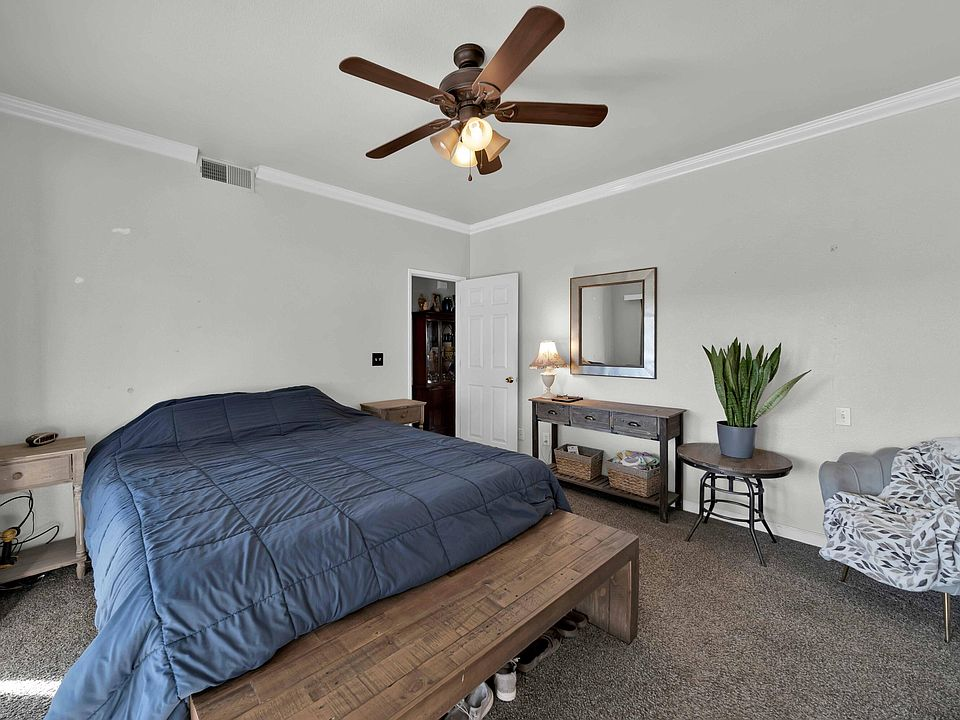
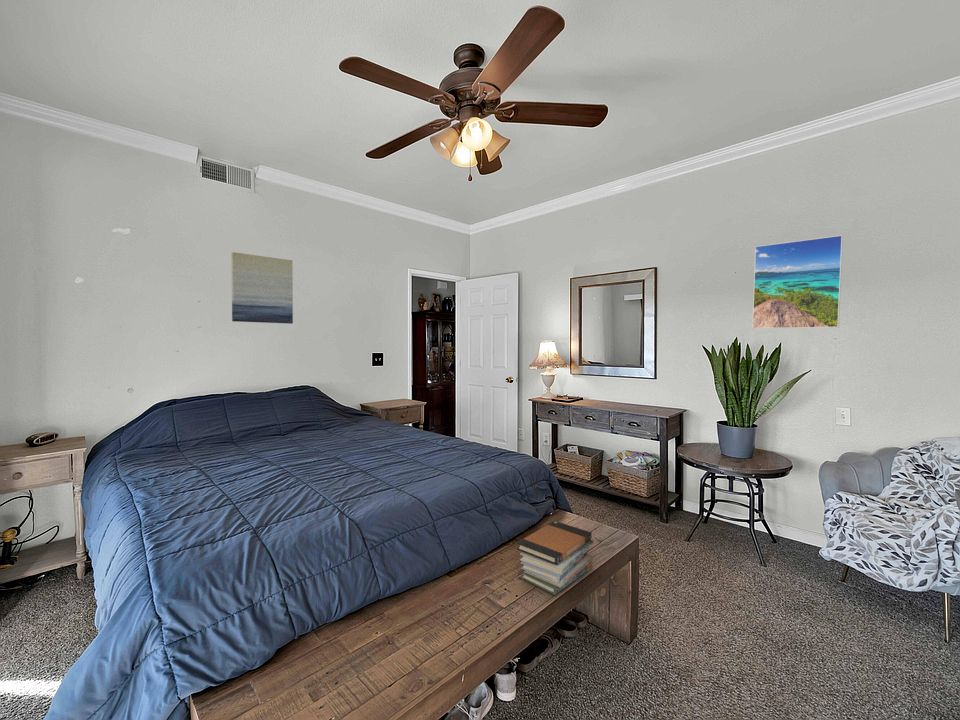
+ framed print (794, 284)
+ book stack (555, 555)
+ wall art (263, 289)
